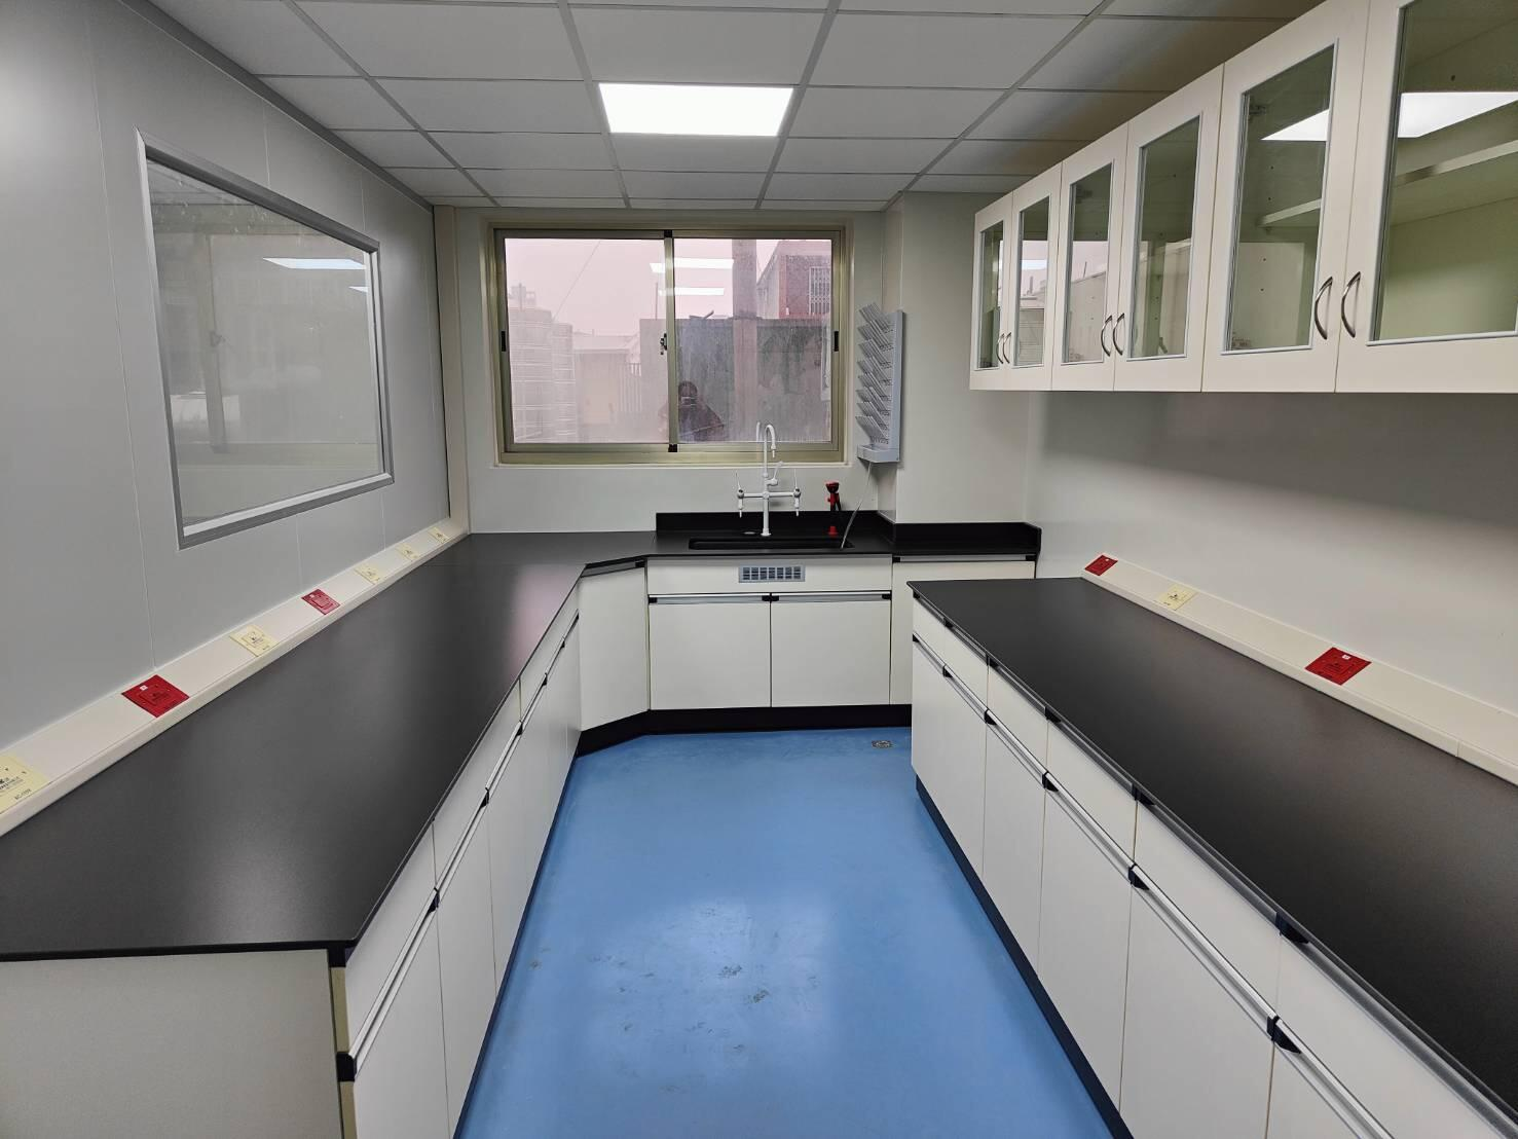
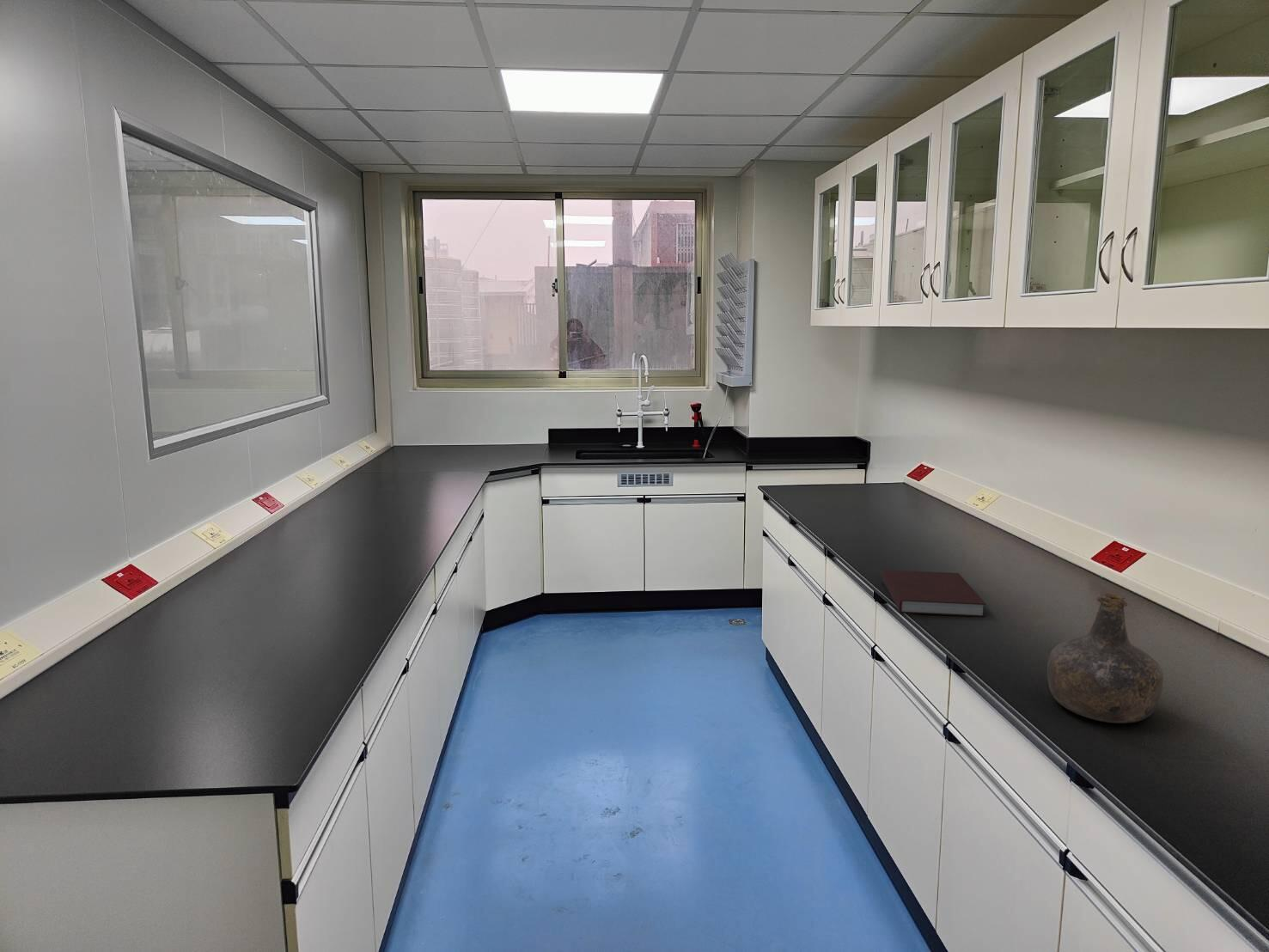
+ bottle (1106, 652)
+ notebook (930, 591)
